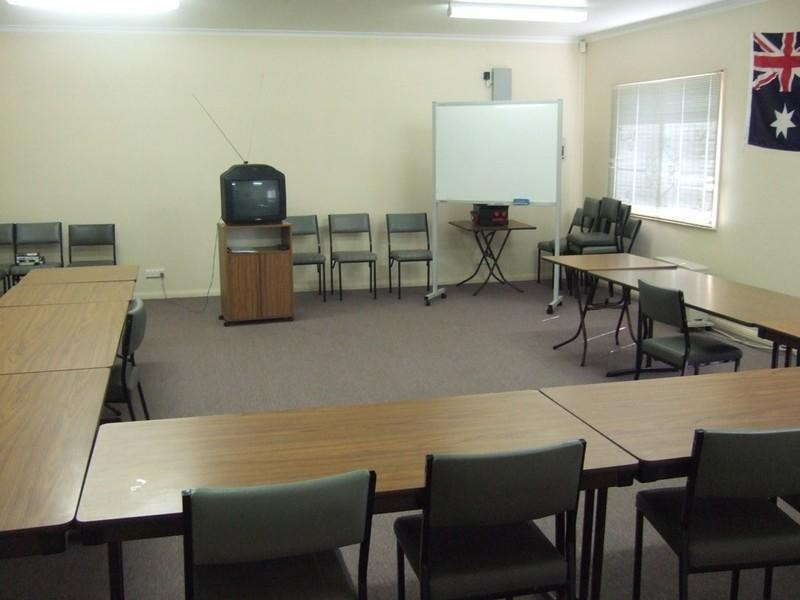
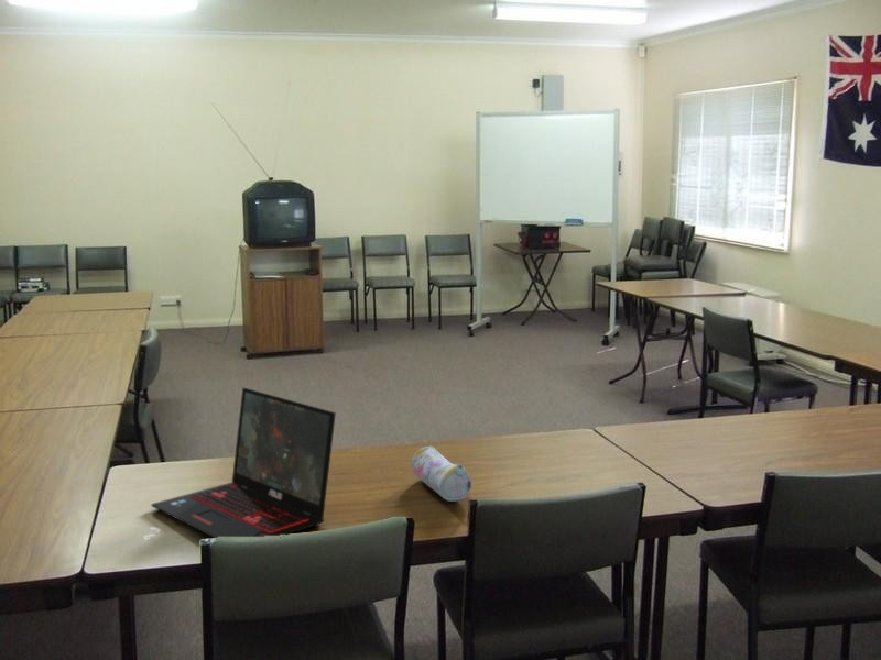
+ pencil case (439, 472)
+ laptop (241, 462)
